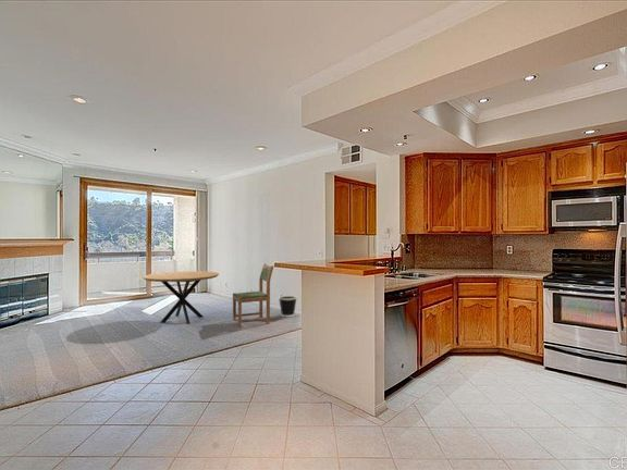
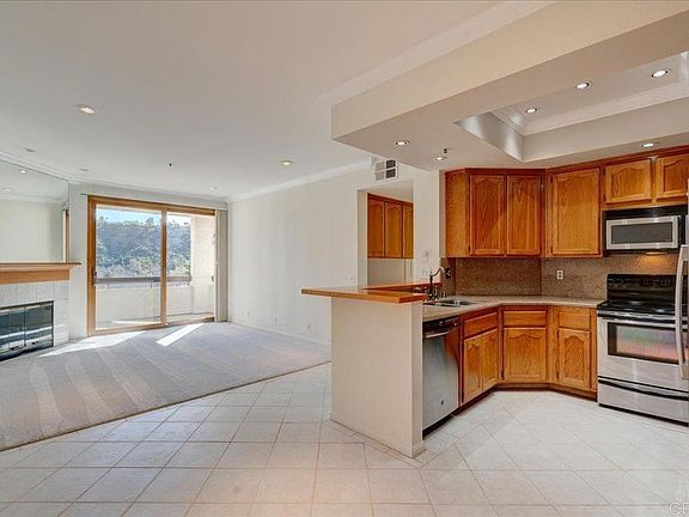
- dining table (182, 297)
- dining chair (253, 293)
- wastebasket (287, 306)
